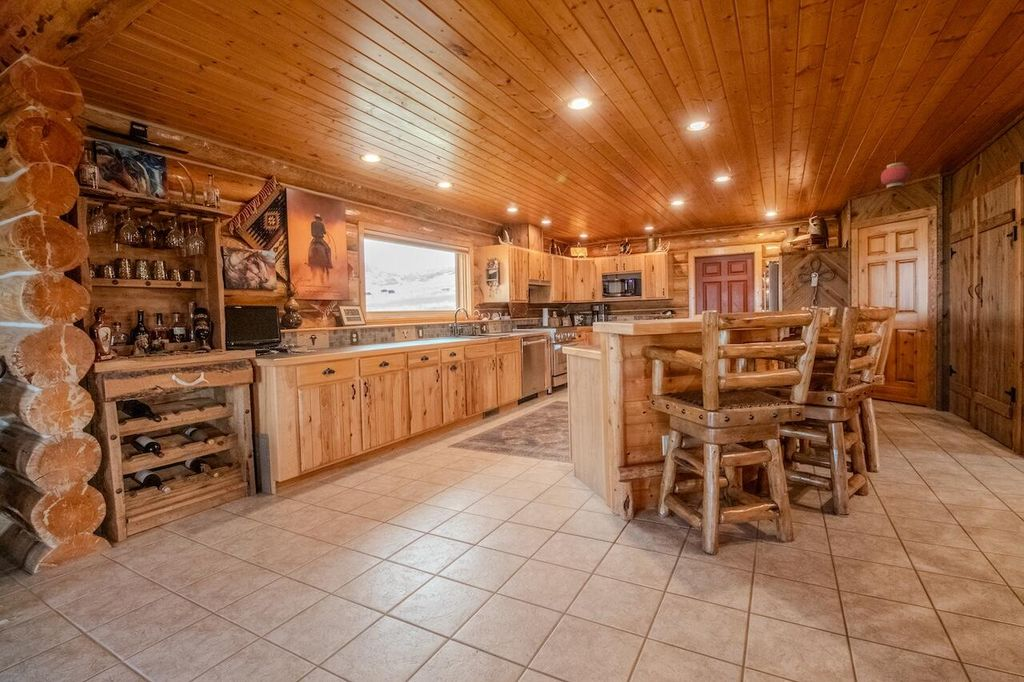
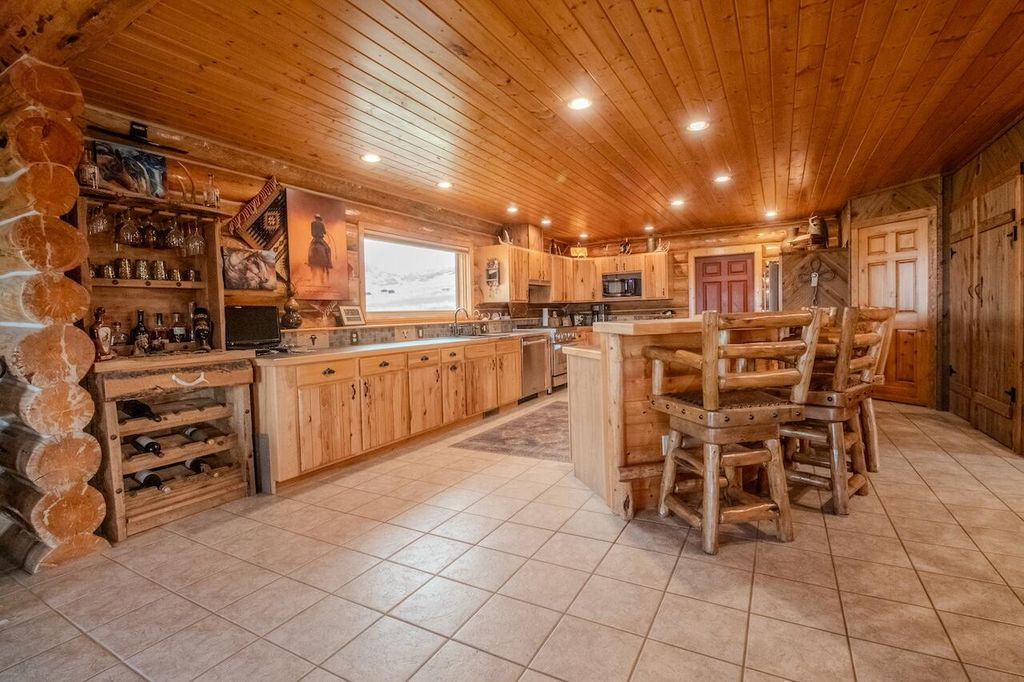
- hanging lantern (895, 168)
